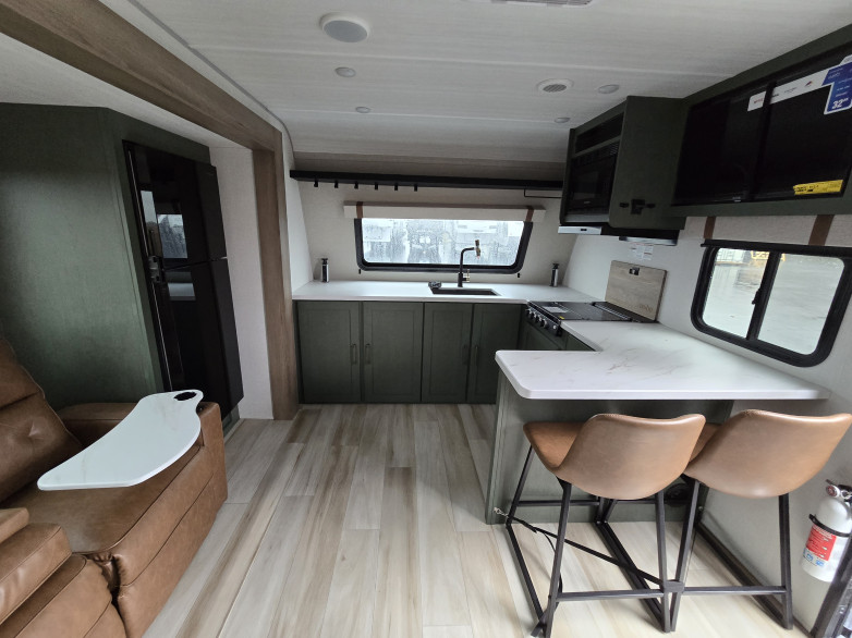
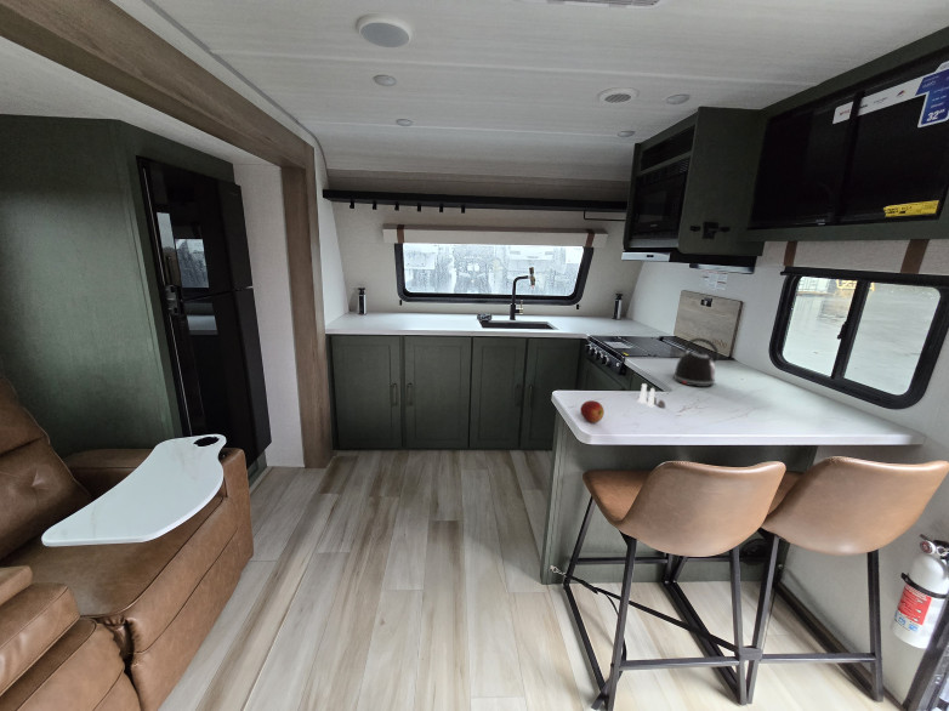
+ kettle (697, 359)
+ apple (591, 411)
+ salt and pepper shaker set (649, 394)
